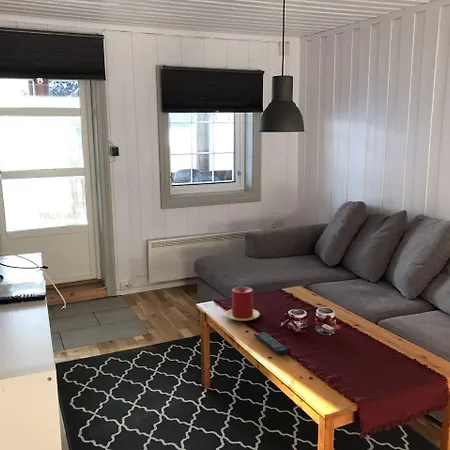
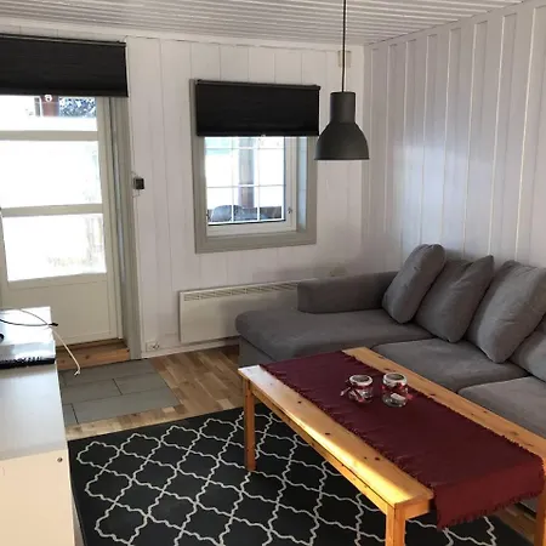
- remote control (270, 342)
- candle (242, 303)
